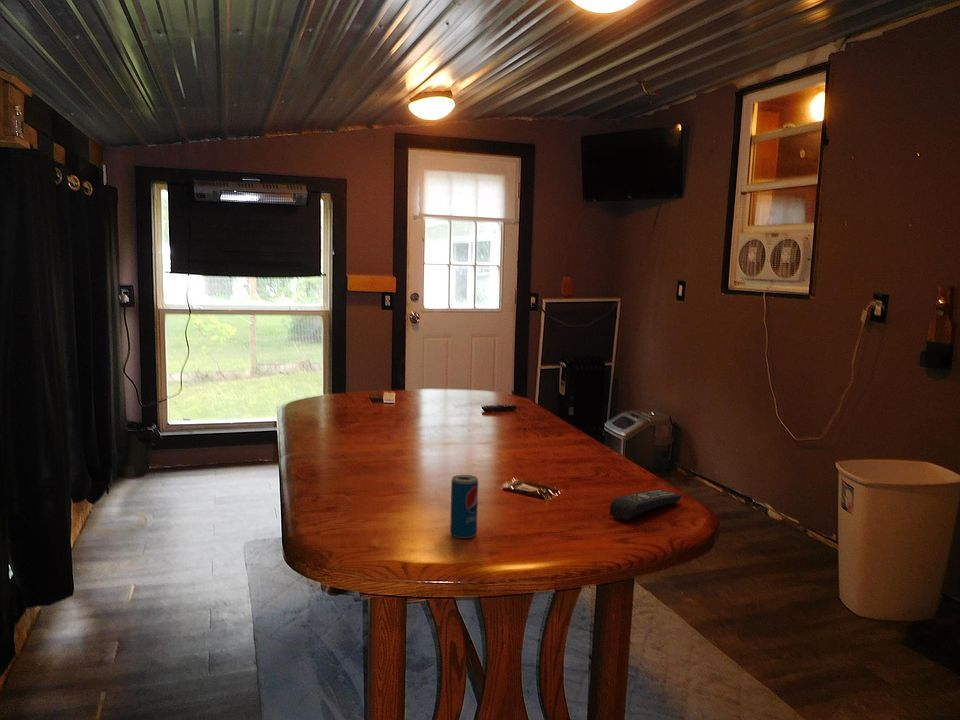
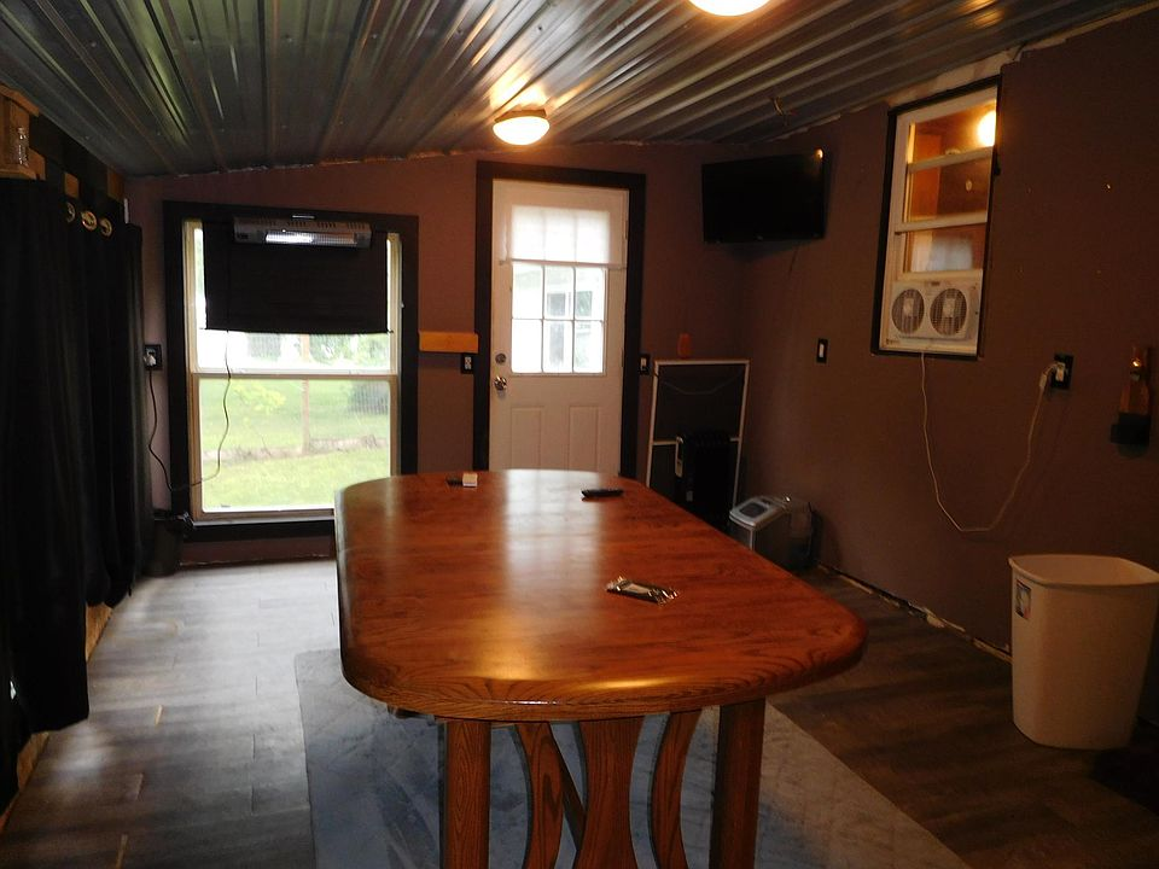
- beverage can (464, 506)
- remote control (645, 501)
